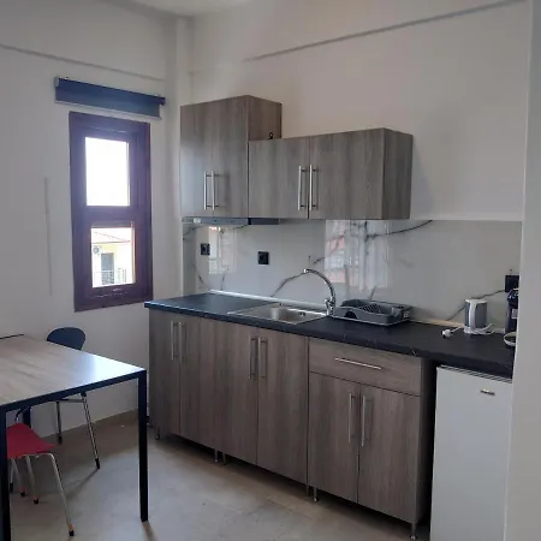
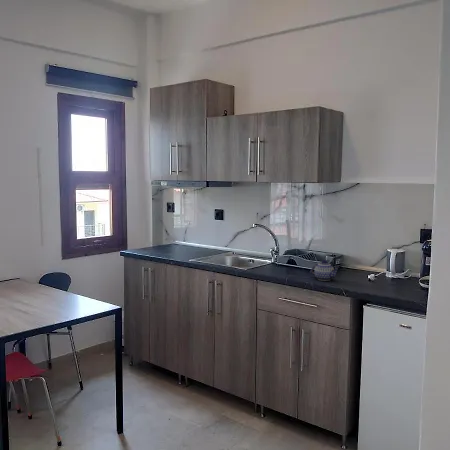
+ teapot (324, 269)
